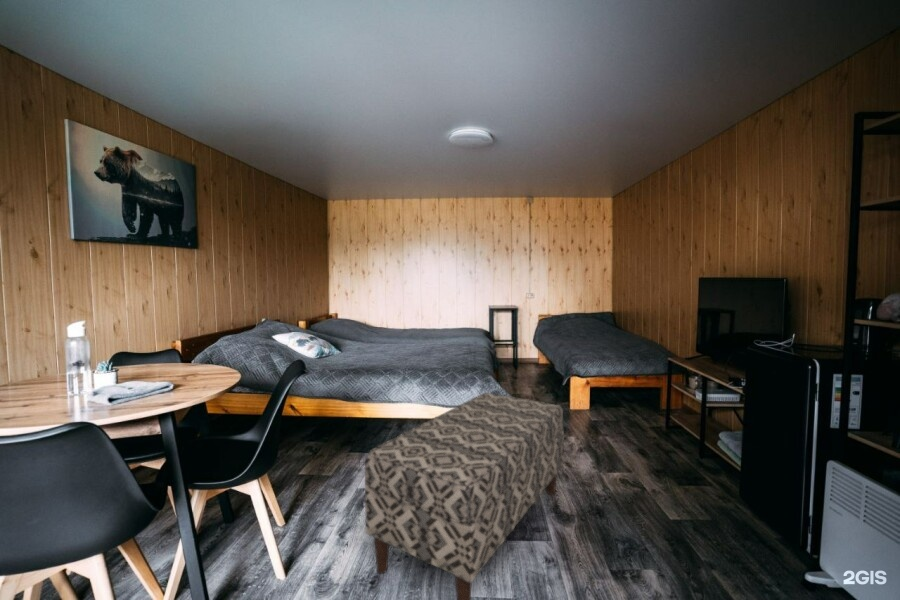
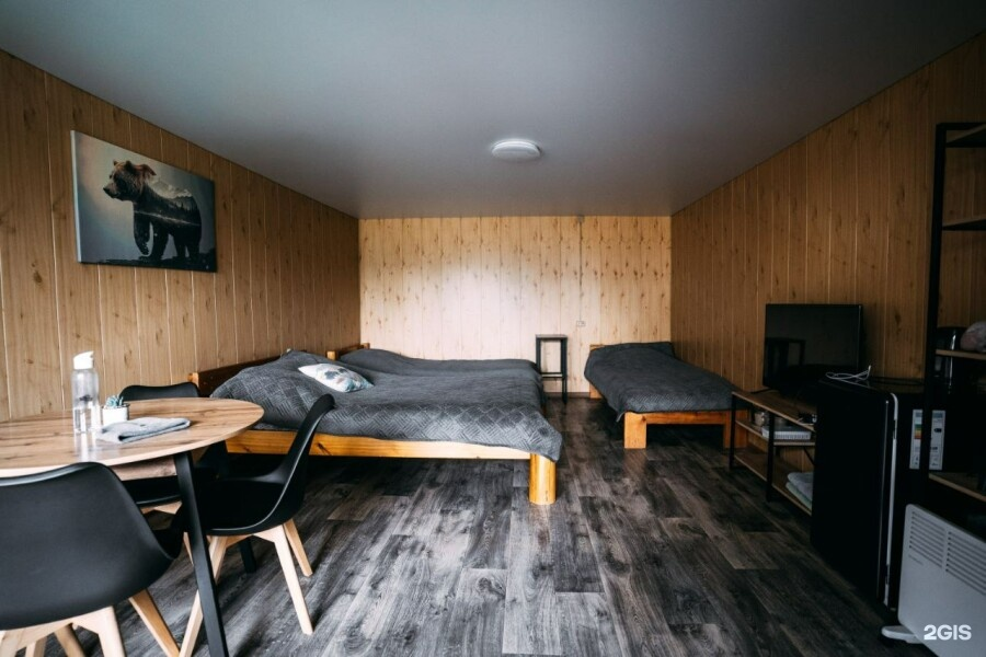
- bench (479, 475)
